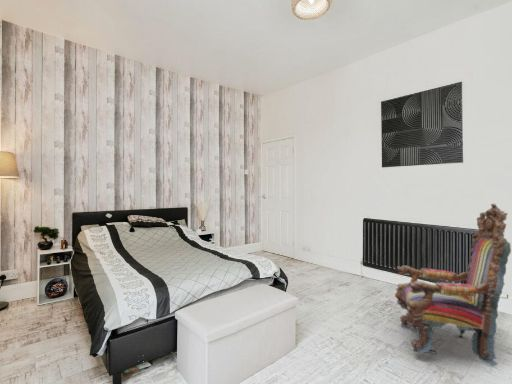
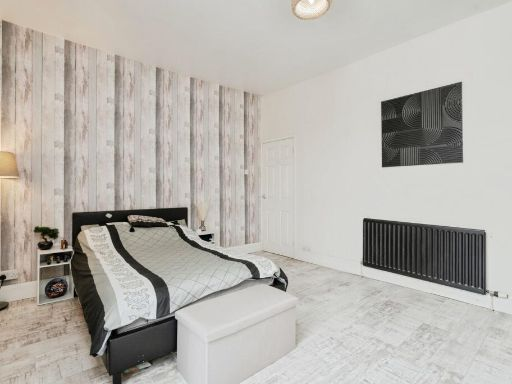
- armchair (442, 273)
